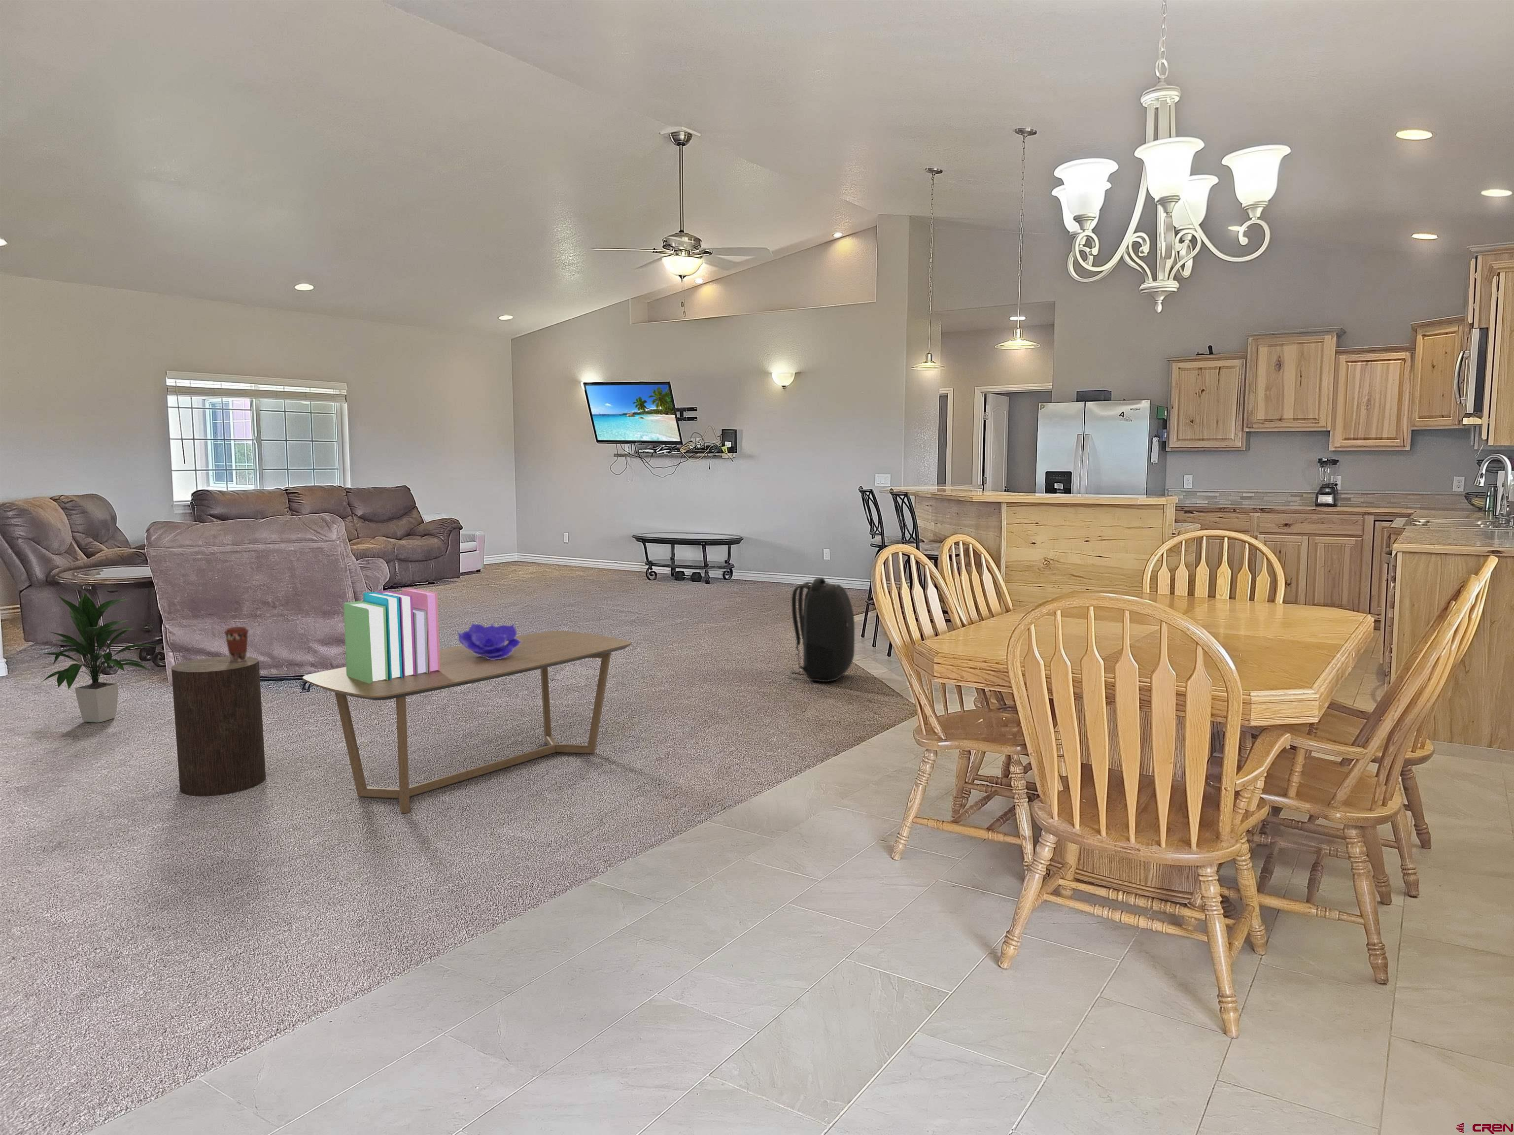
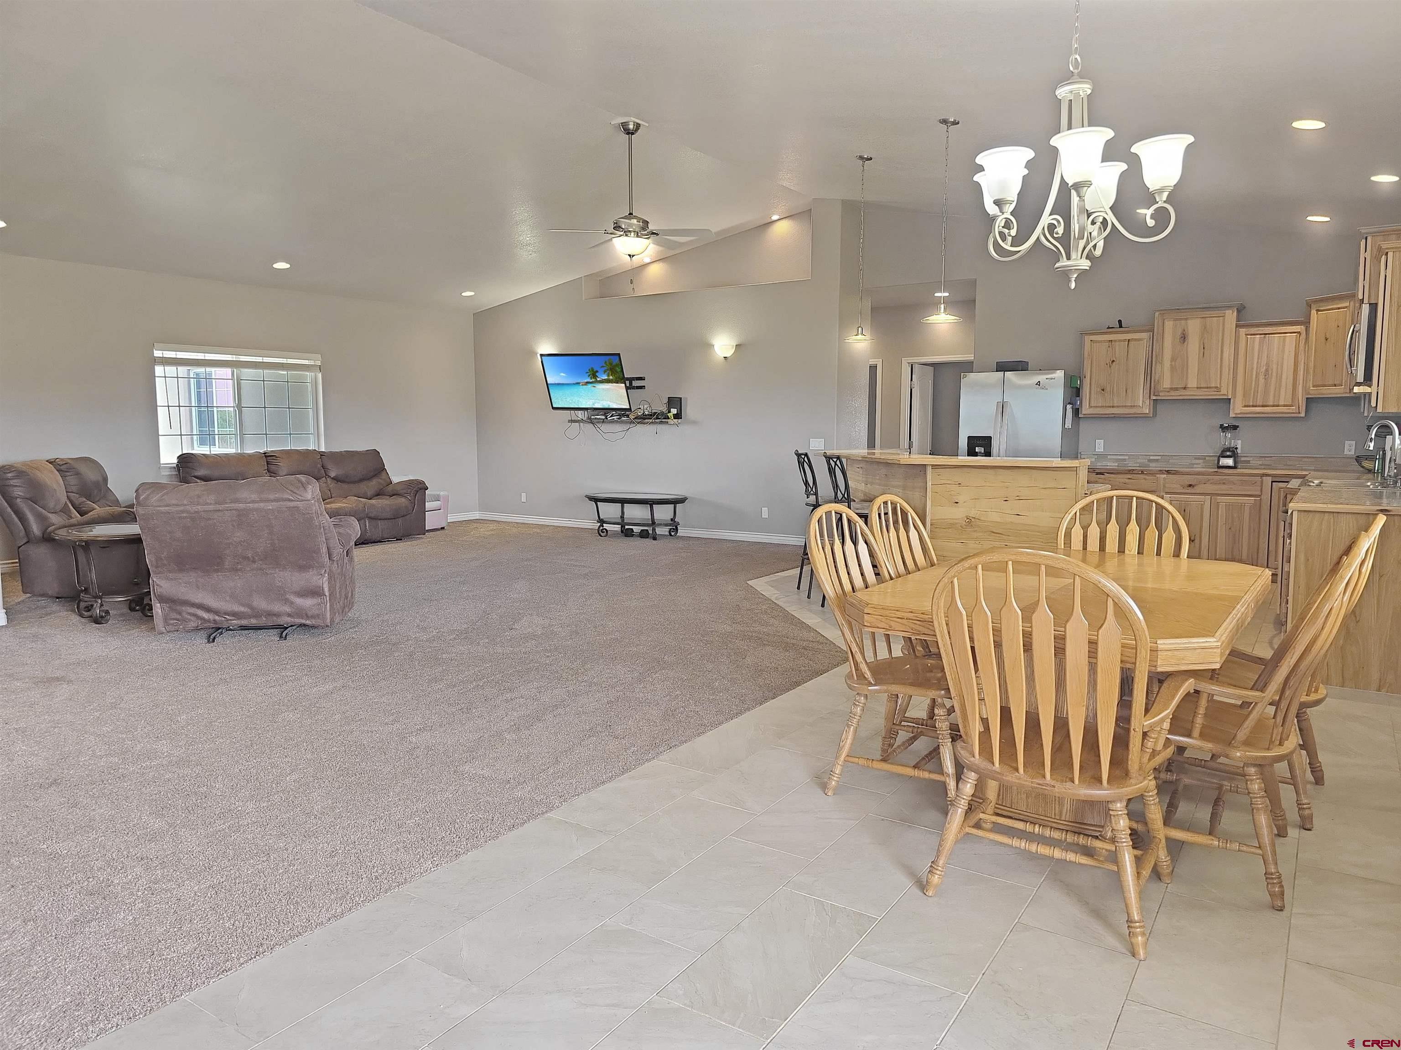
- backpack (820, 627)
- coffee table (476, 682)
- indoor plant (93, 655)
- stool (219, 724)
- coffee cup (237, 644)
- books (391, 633)
- decorative bowl (489, 639)
